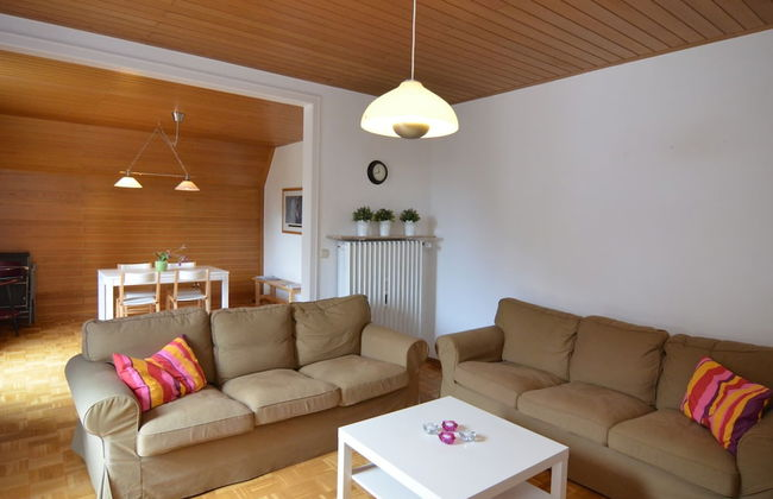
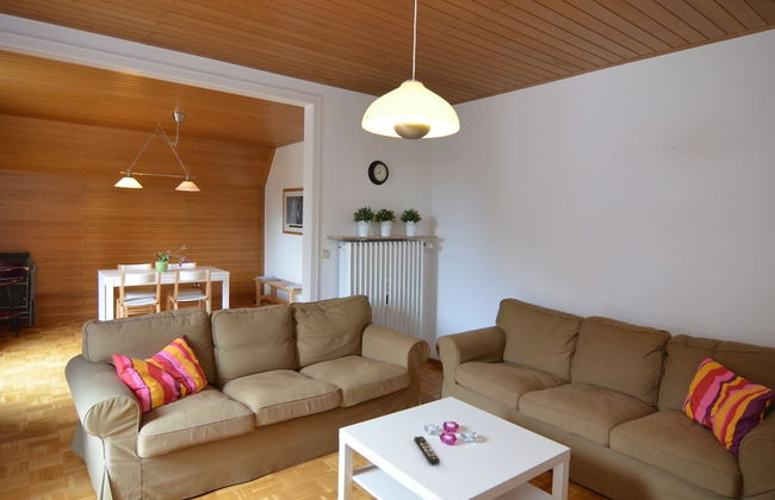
+ remote control (426, 449)
